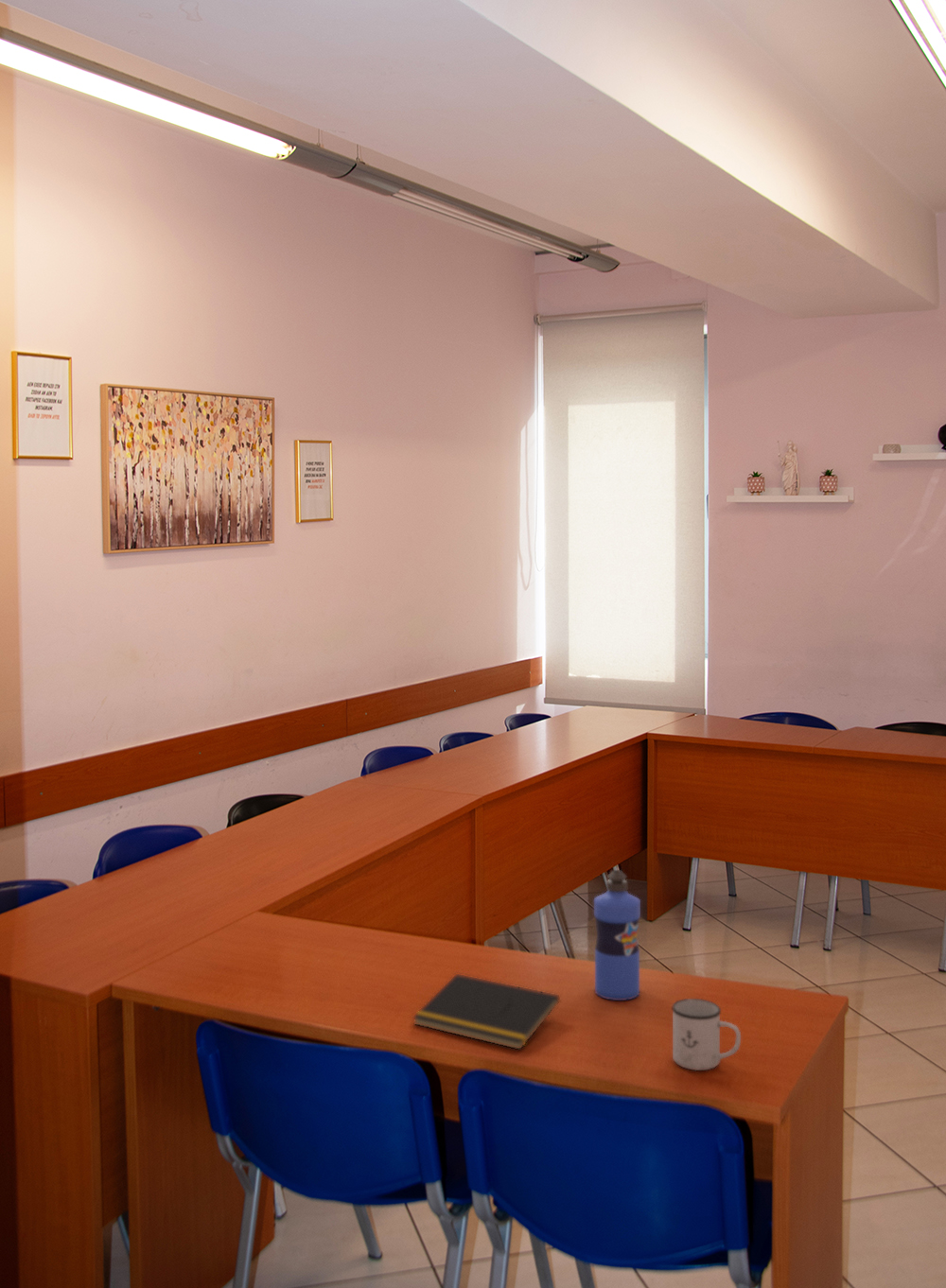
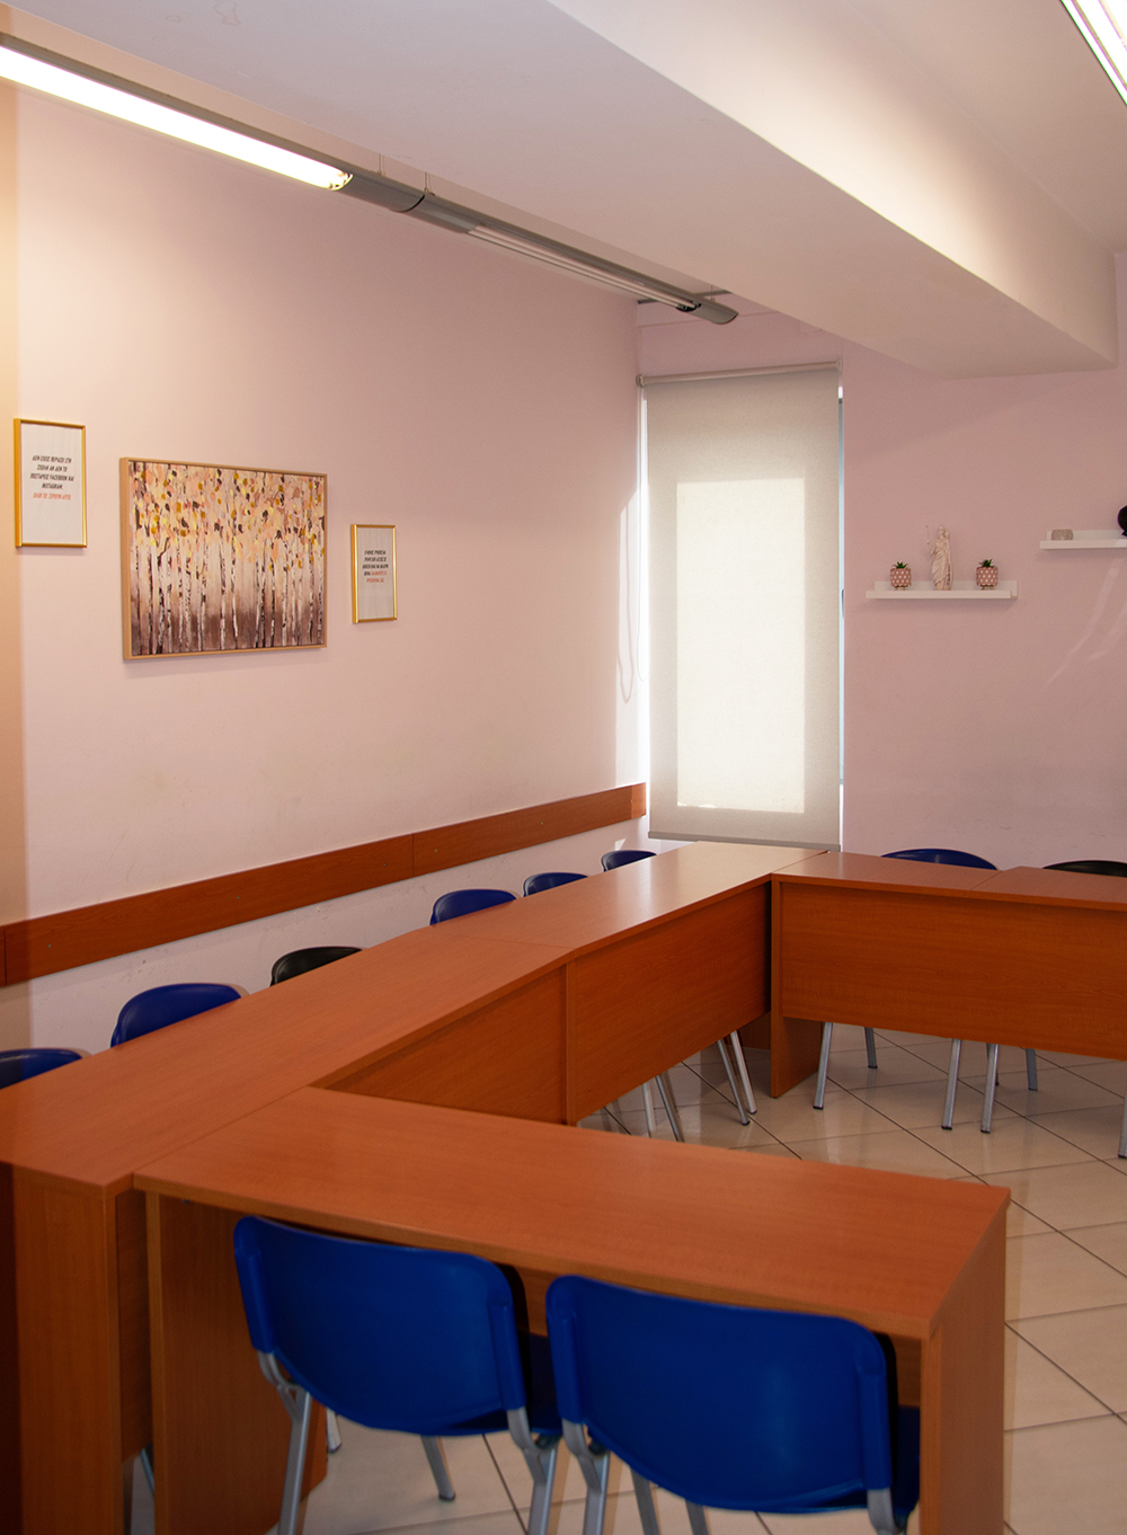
- notepad (486, 1009)
- mug (706, 1036)
- water bottle (617, 931)
